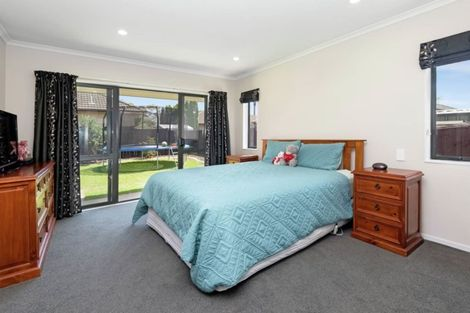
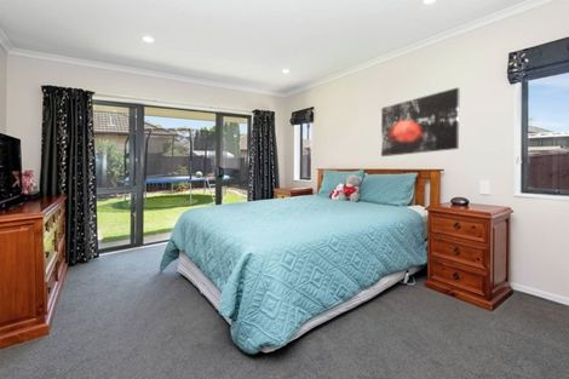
+ wall art (415, 126)
